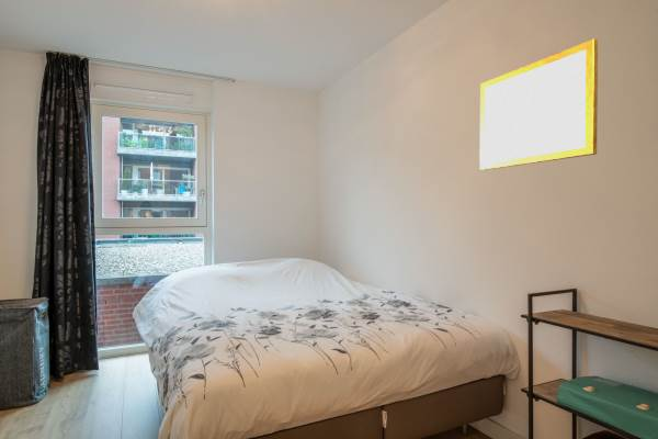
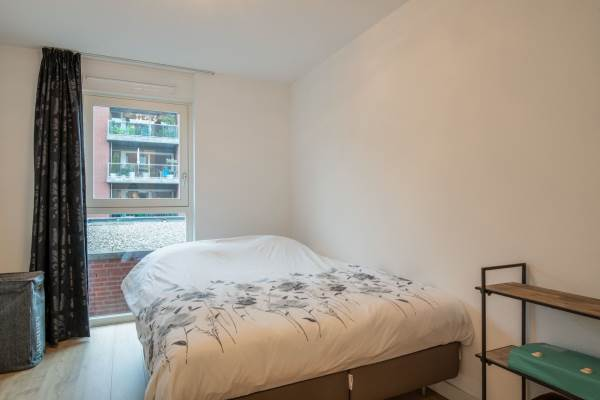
- writing board (530, 113)
